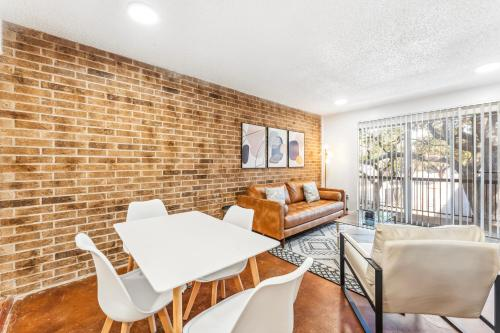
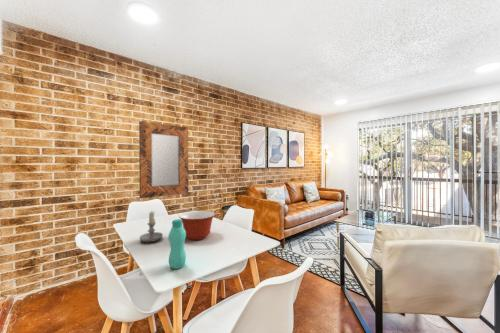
+ home mirror (165, 160)
+ candle (151, 225)
+ bottle (177, 243)
+ mixing bowl (197, 225)
